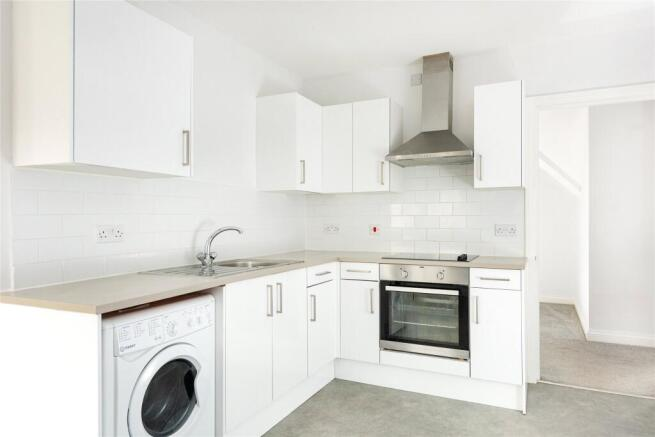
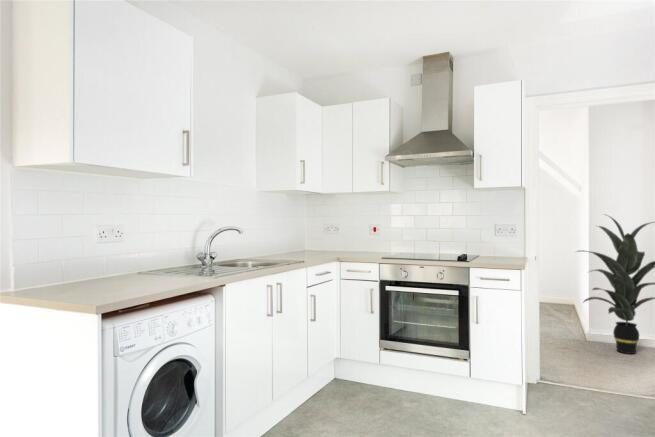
+ indoor plant (620, 282)
